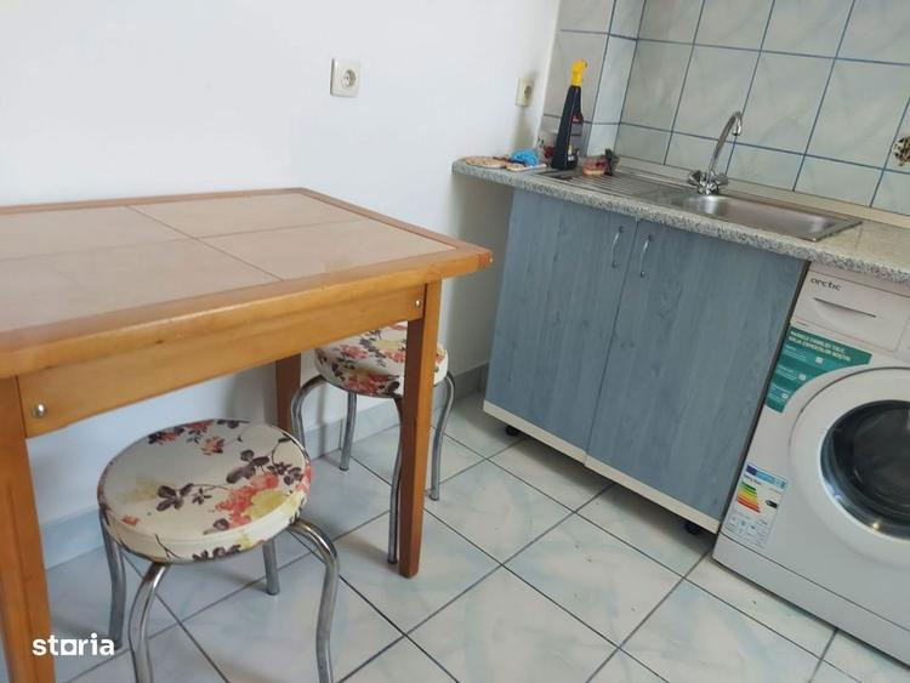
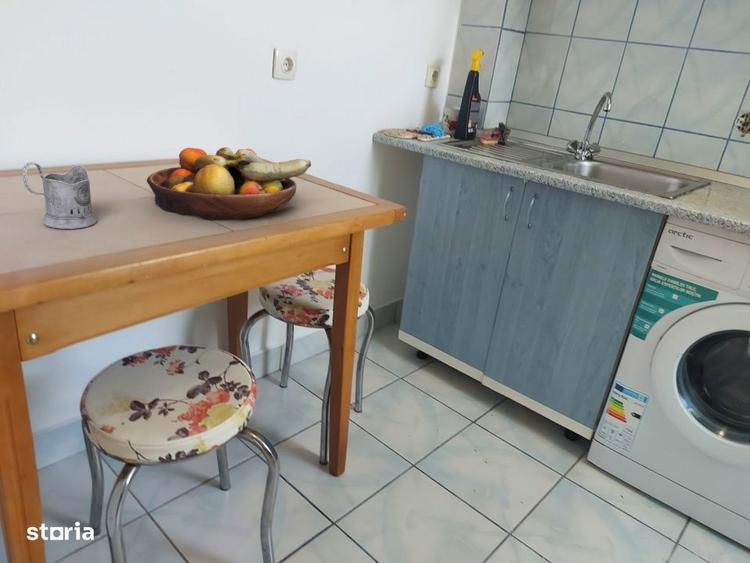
+ tea glass holder (57, 191)
+ fruit bowl (226, 173)
